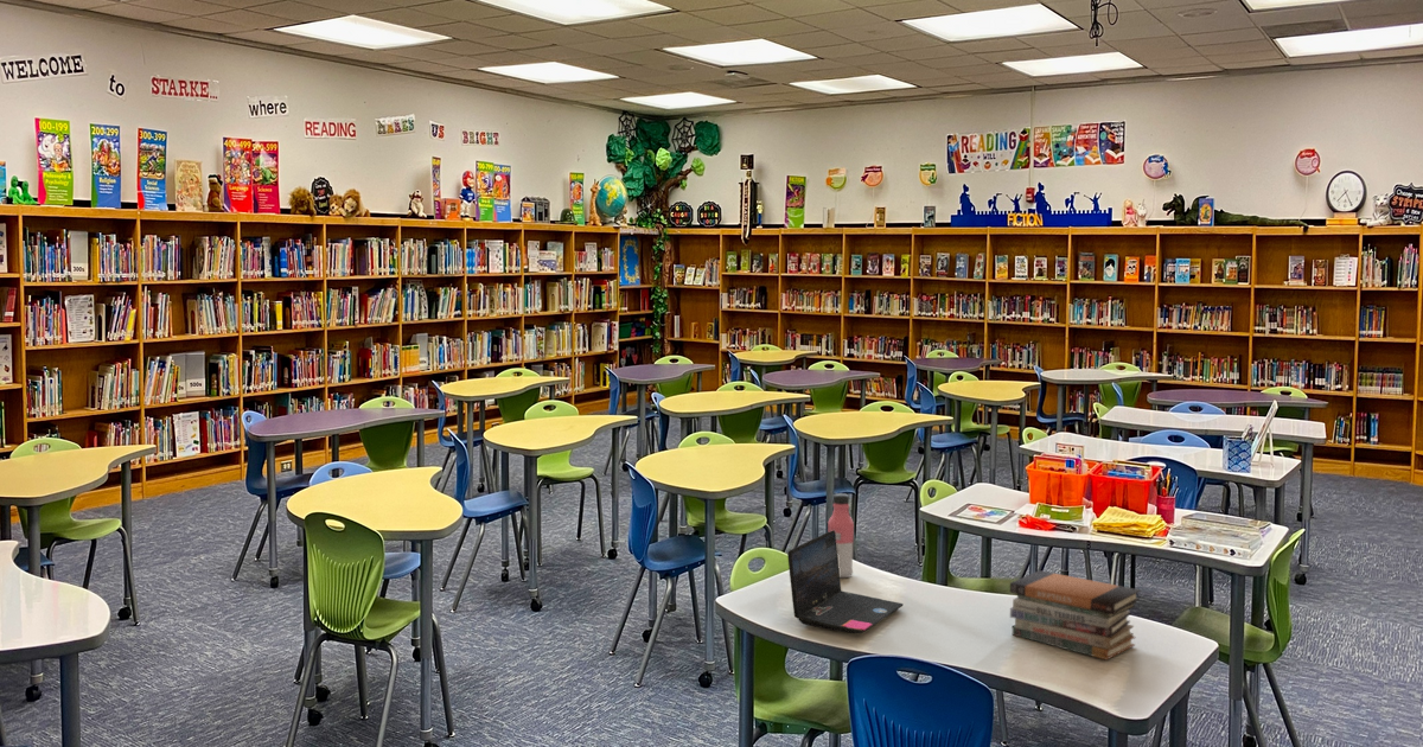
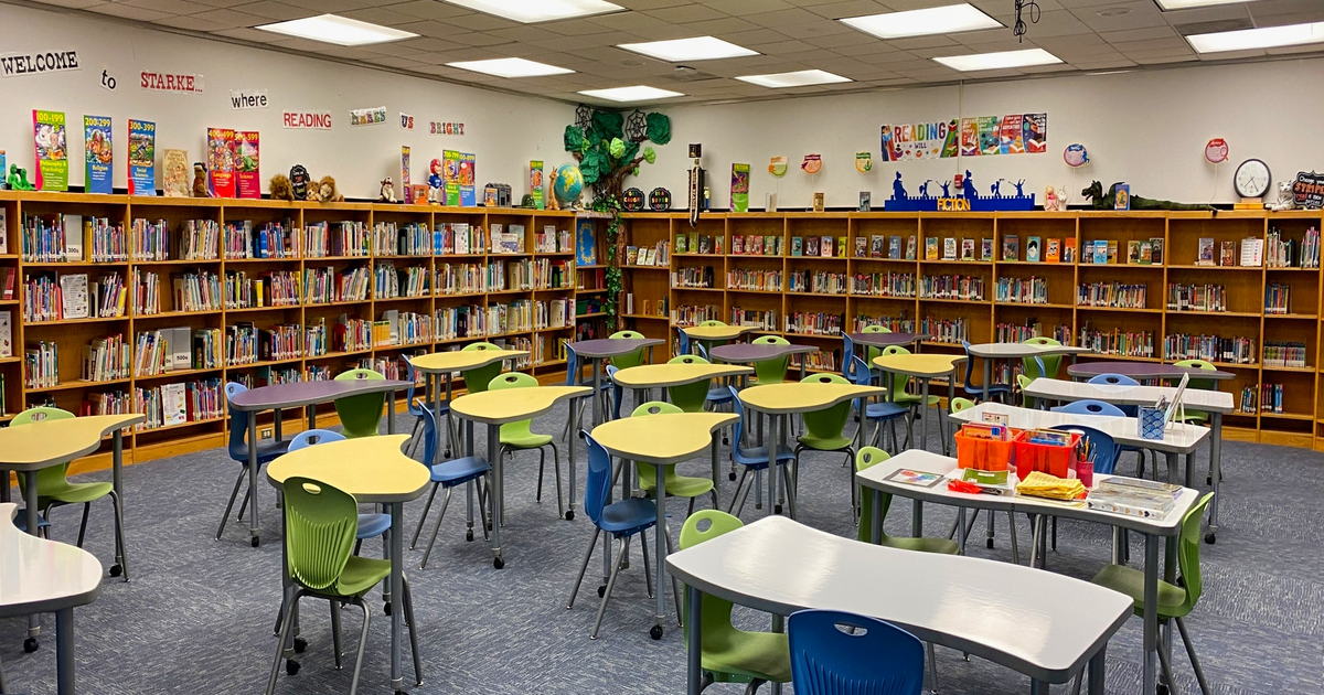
- laptop (840, 580)
- book stack (1072, 612)
- water bottle (841, 535)
